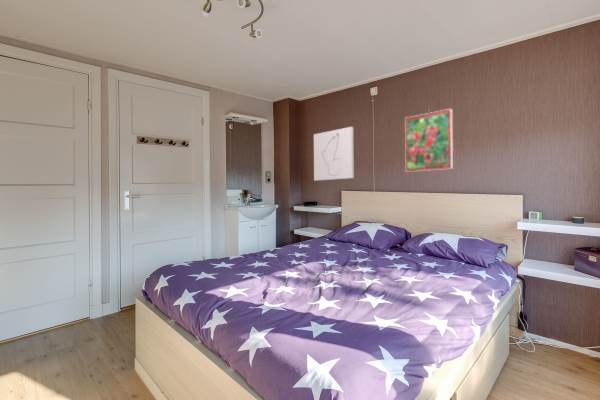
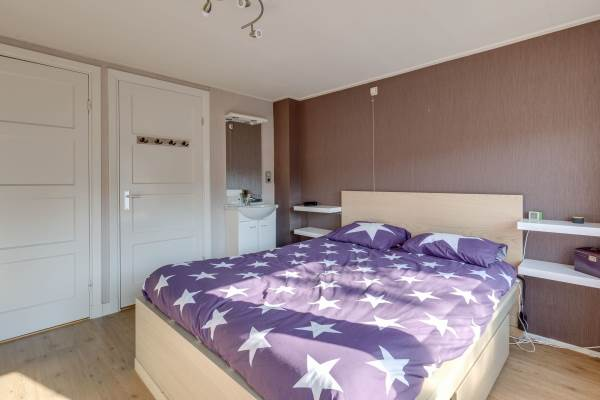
- wall art (332, 155)
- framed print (427, 142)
